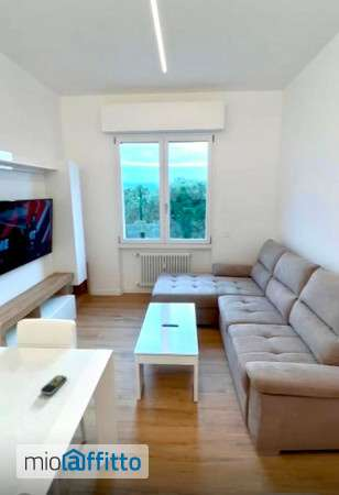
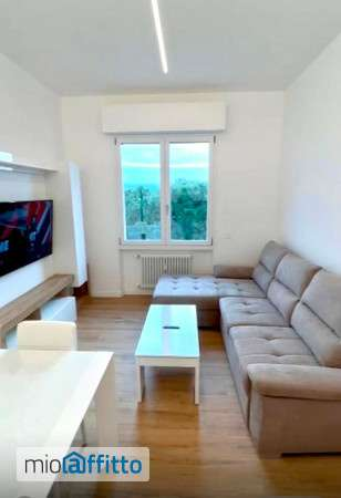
- remote control (54, 384)
